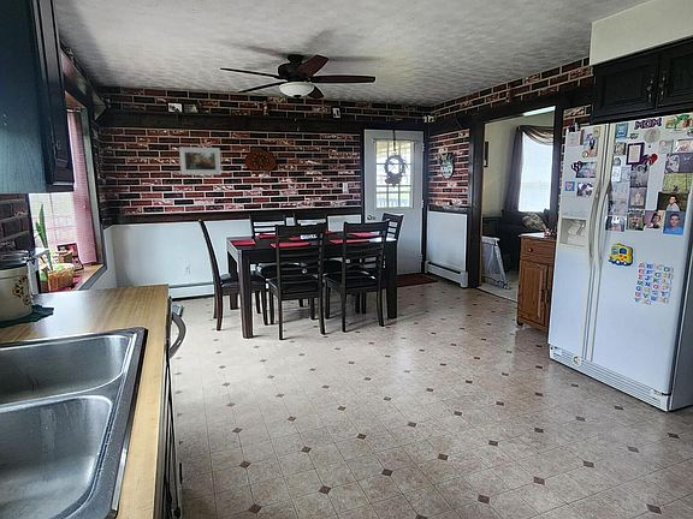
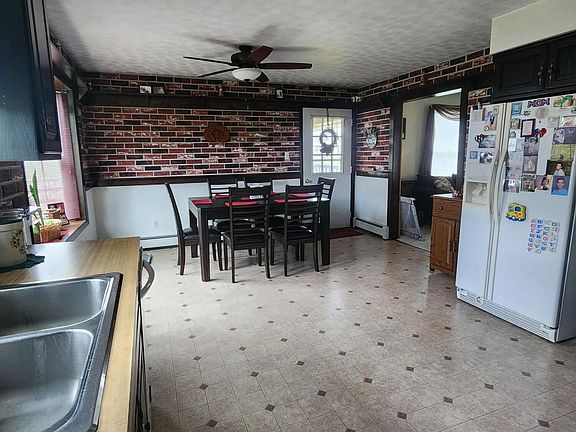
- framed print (200, 161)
